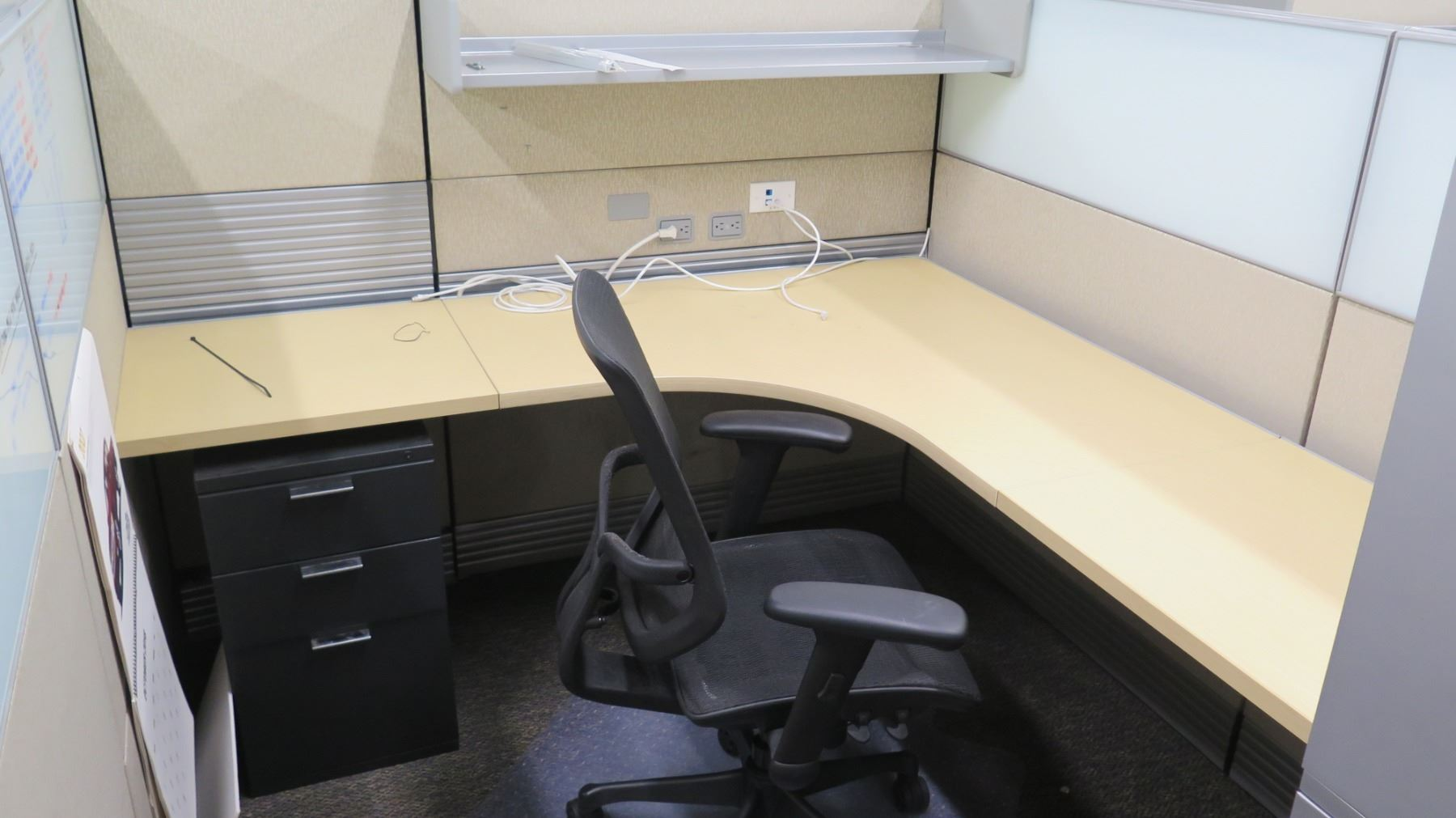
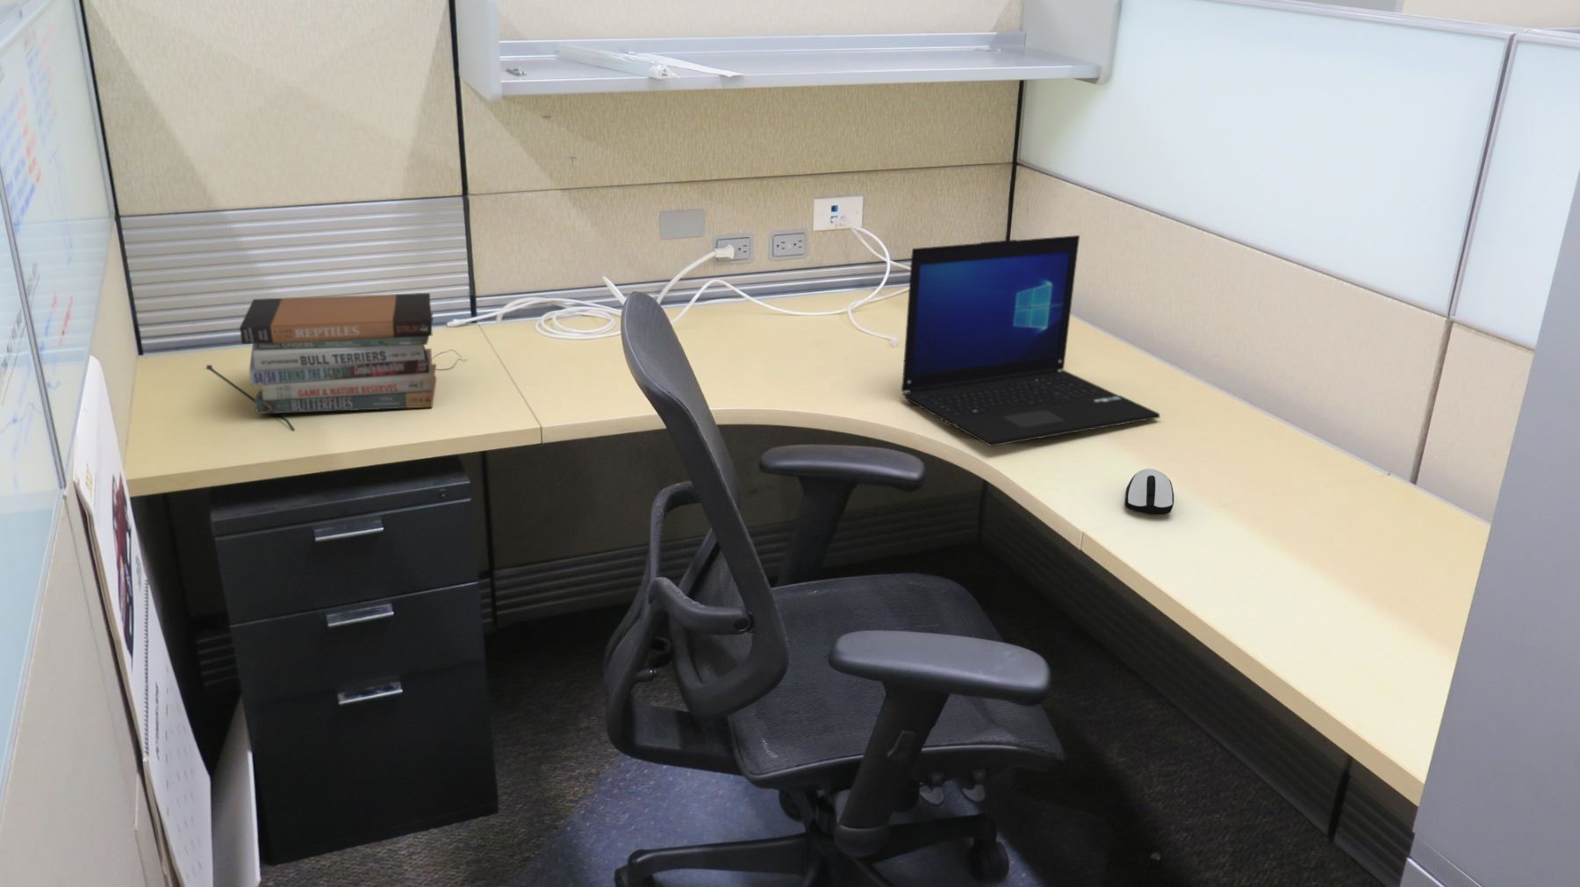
+ computer mouse (1150, 487)
+ laptop (1035, 334)
+ book stack (343, 351)
